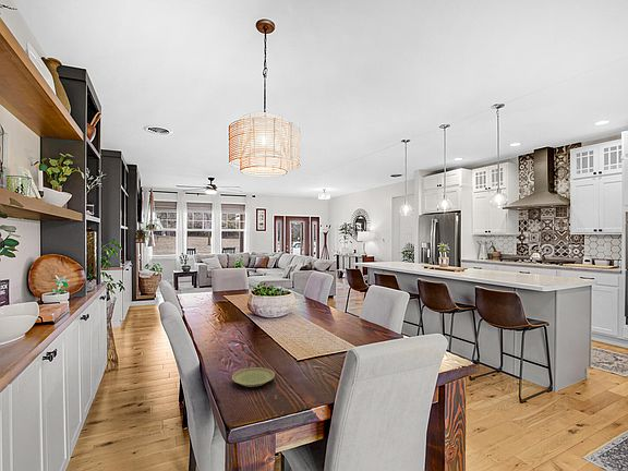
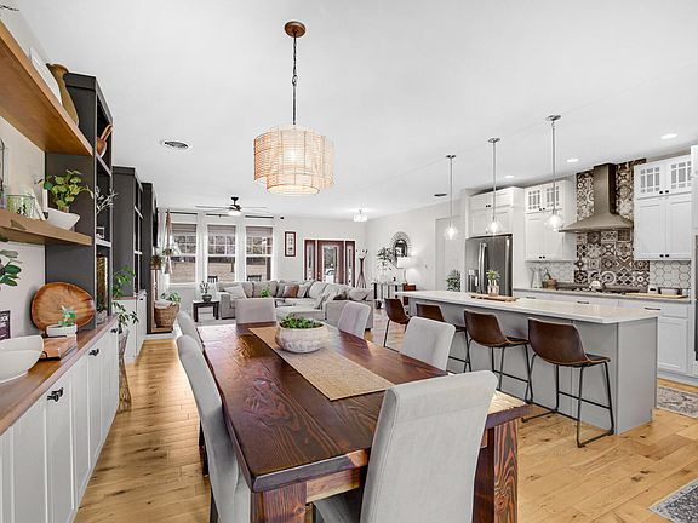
- plate (253, 377)
